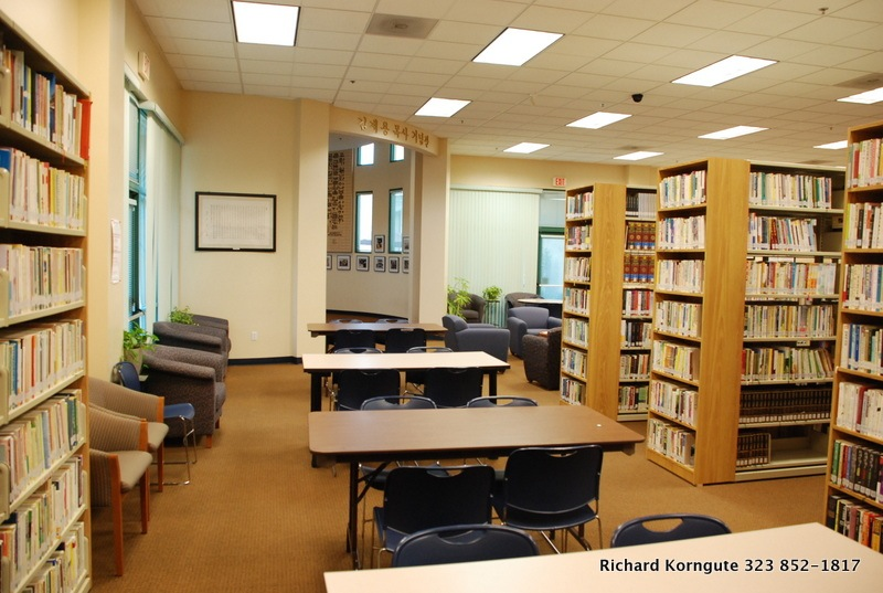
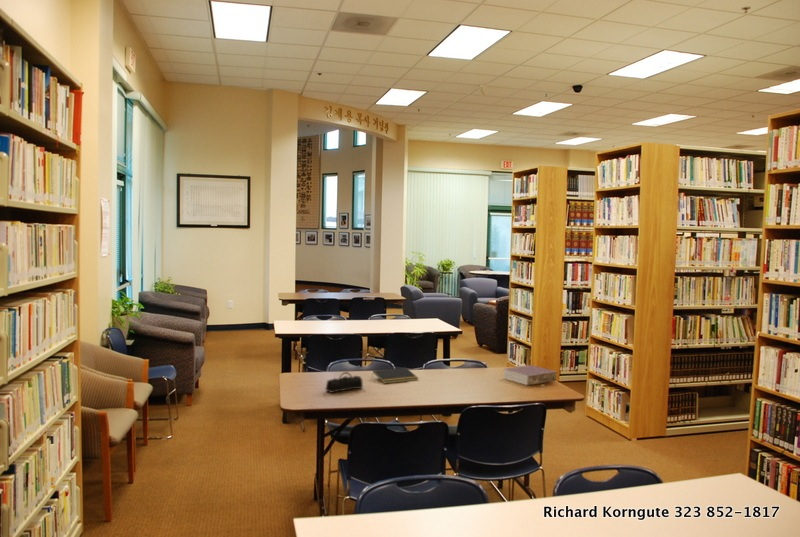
+ pencil case (344, 381)
+ book (529, 374)
+ notepad (395, 375)
